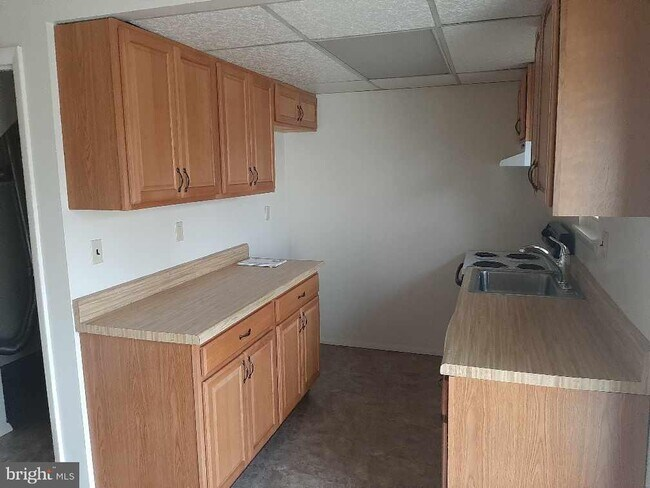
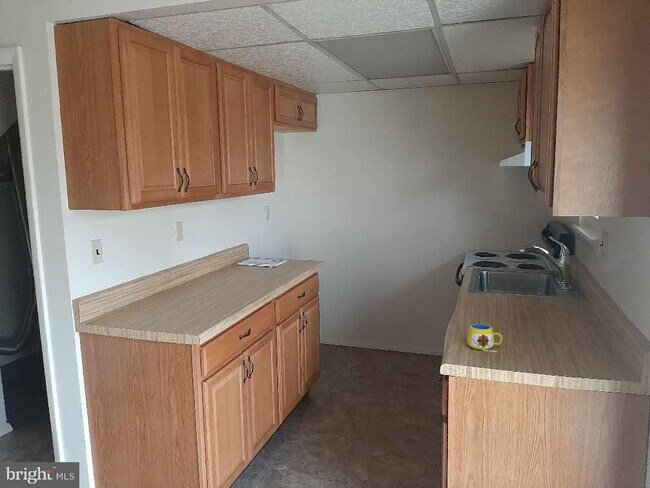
+ mug (484, 337)
